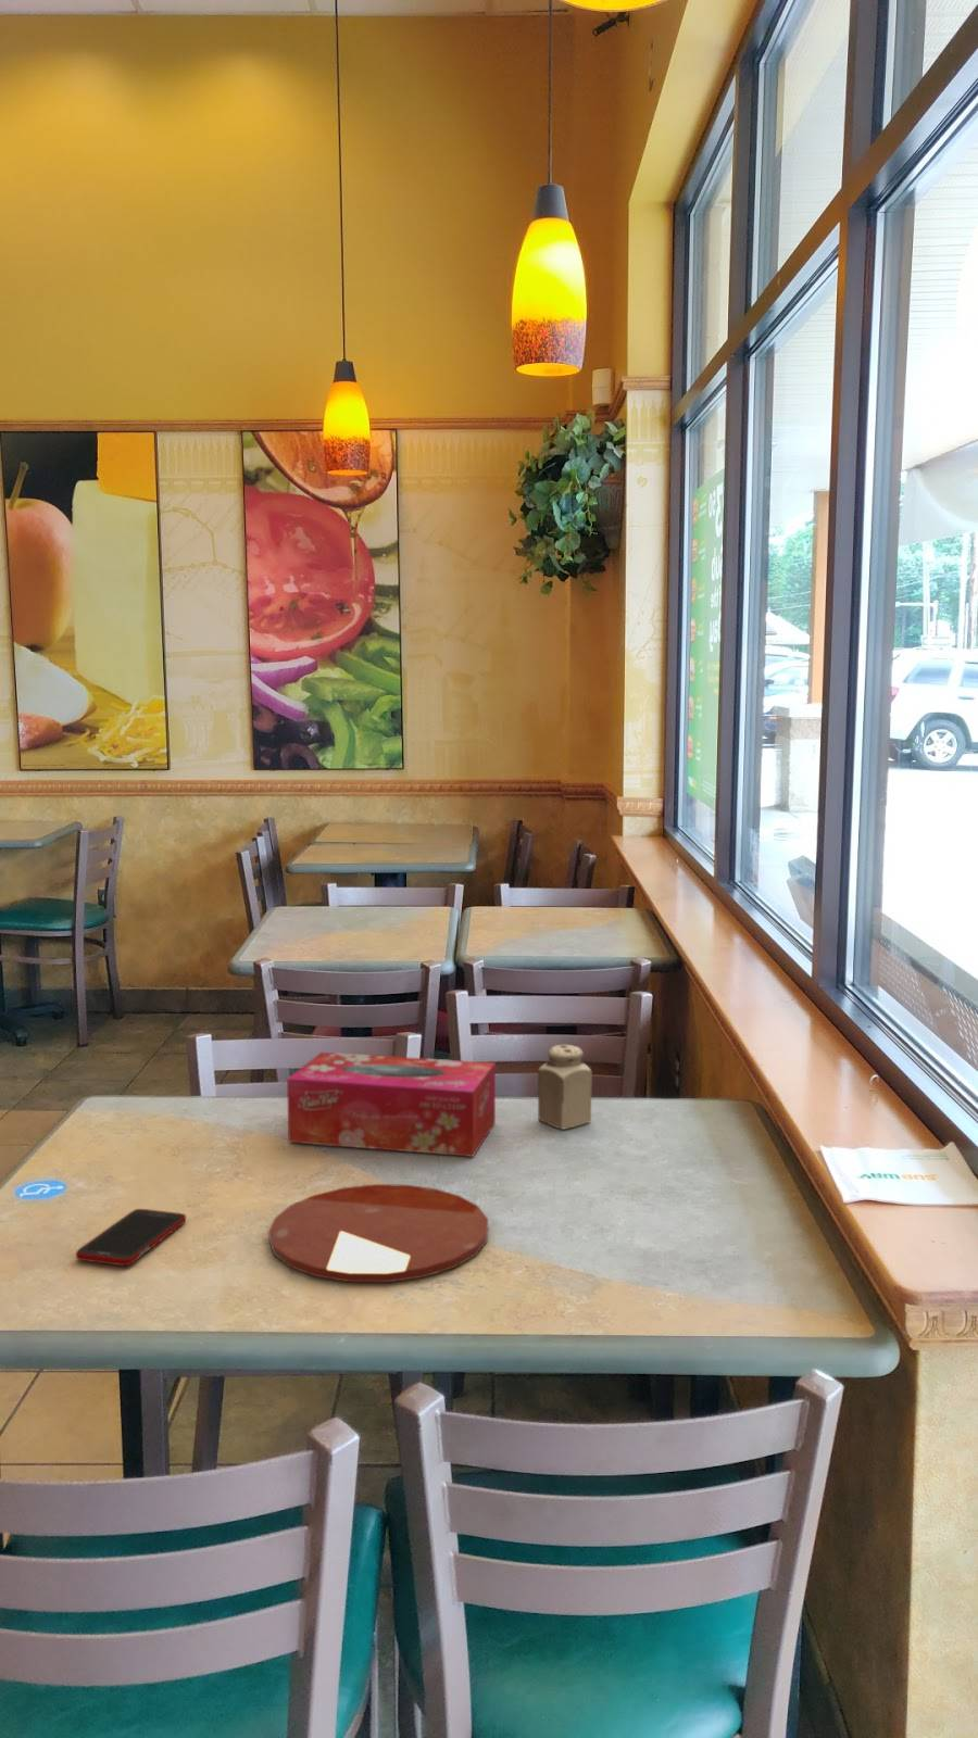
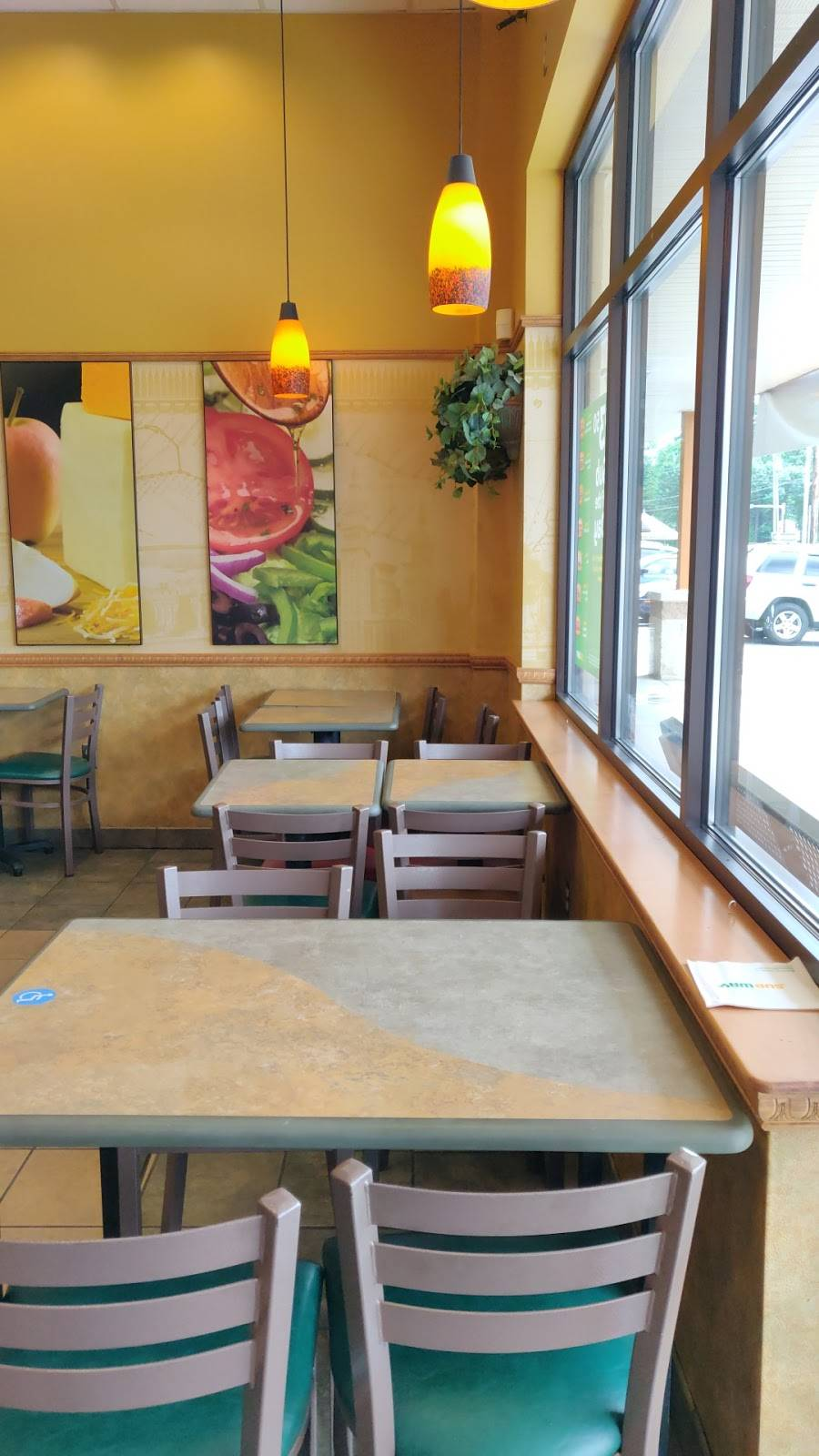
- plate (380, 1228)
- salt shaker (564, 1084)
- cell phone (133, 1237)
- tissue box (393, 1102)
